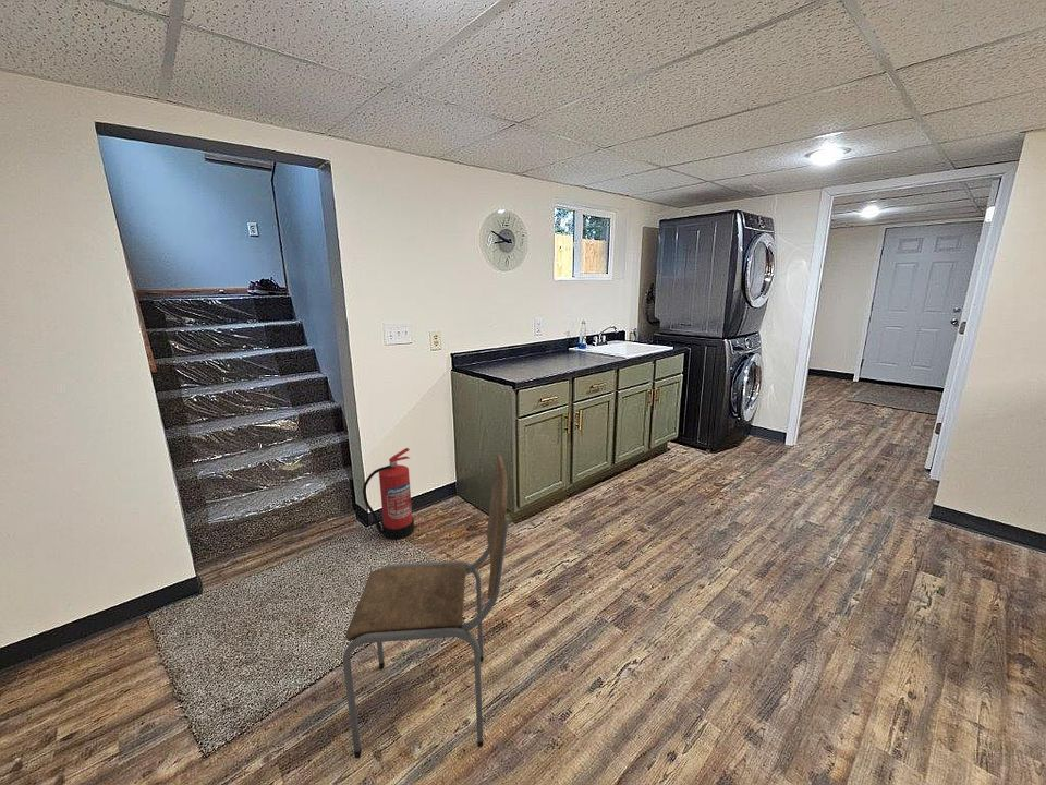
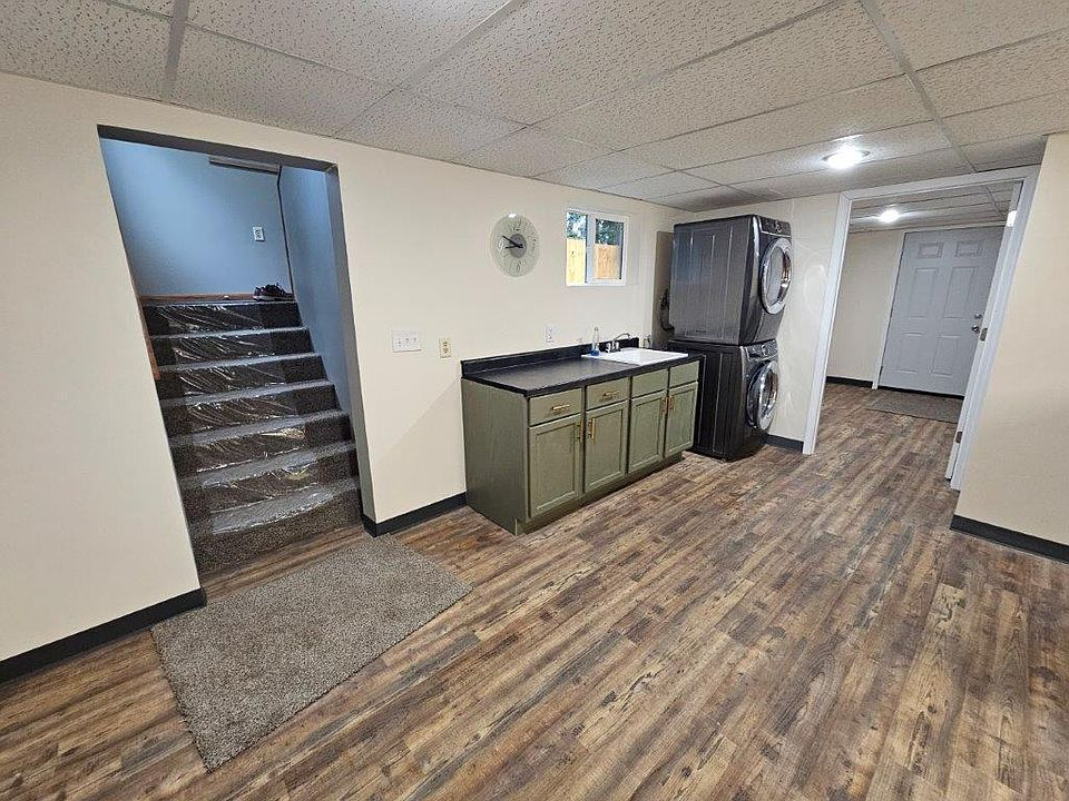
- dining chair (434, 597)
- fire extinguisher (388, 495)
